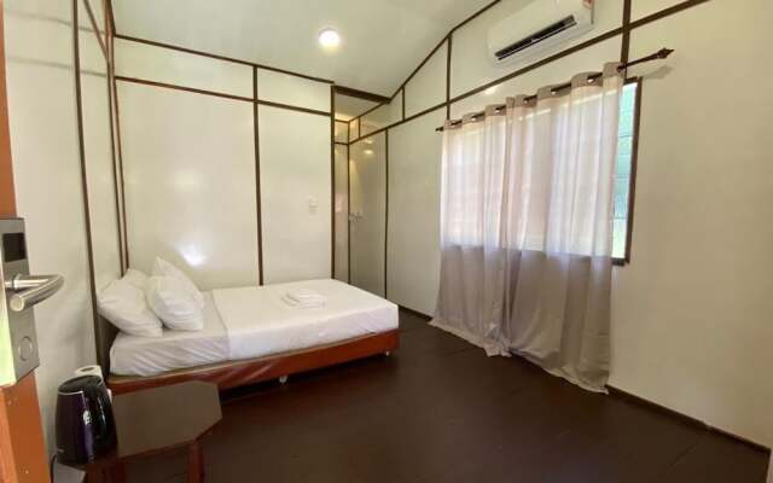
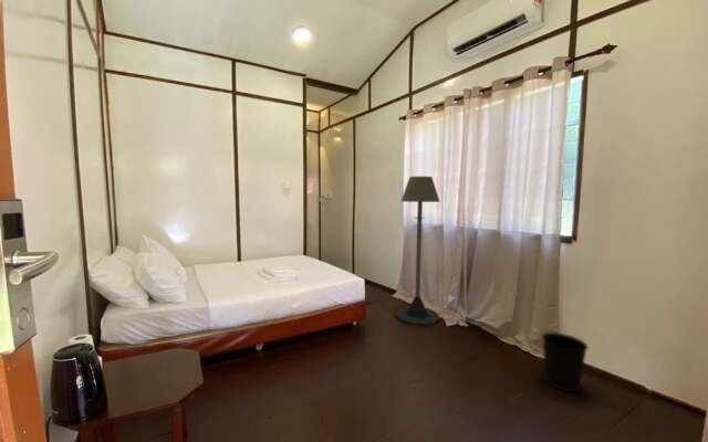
+ floor lamp (418, 248)
+ wastebasket (562, 361)
